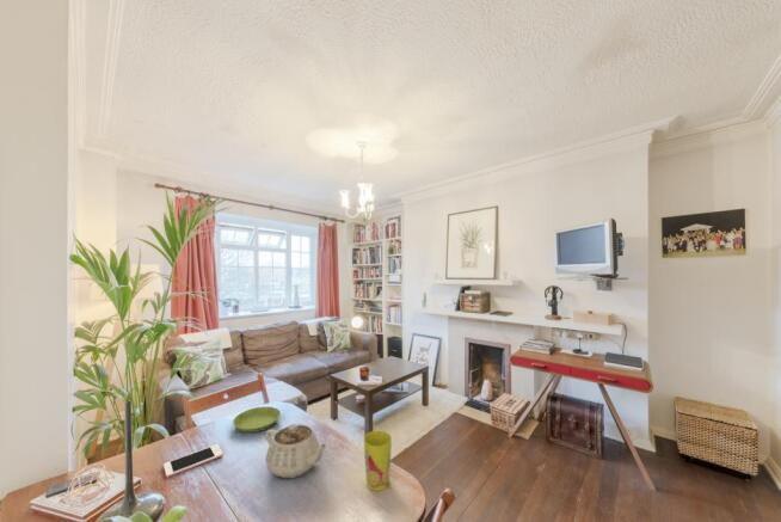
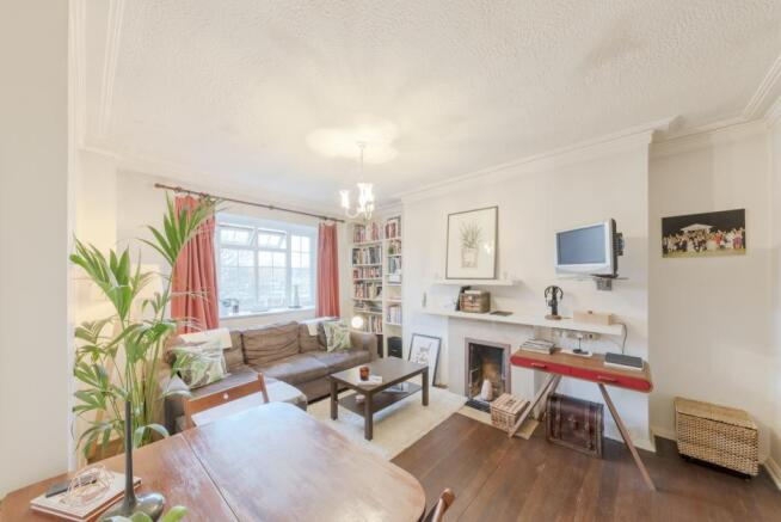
- teapot (295, 447)
- cell phone (193, 459)
- cup (377, 460)
- saucer (257, 419)
